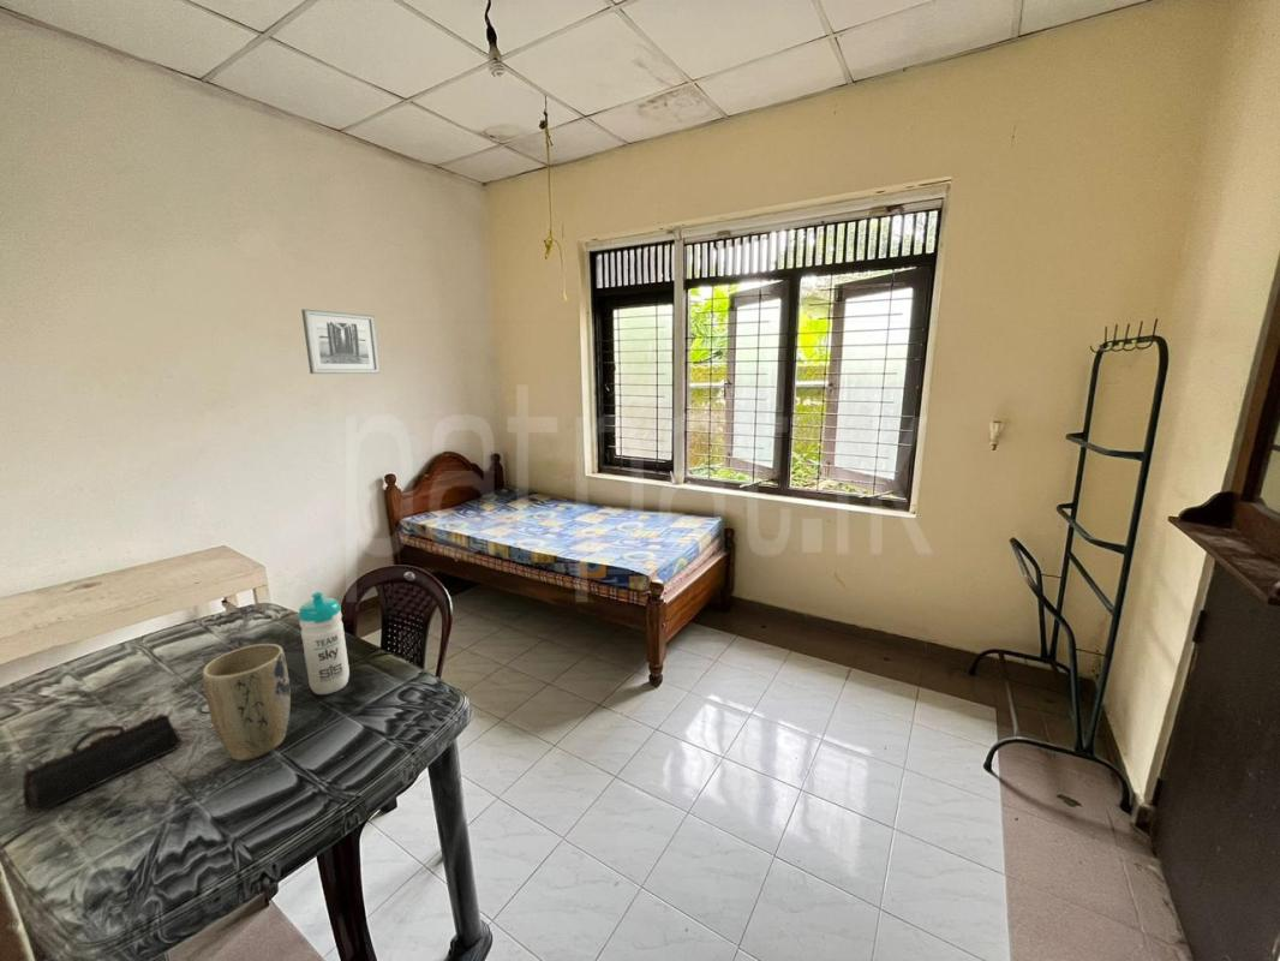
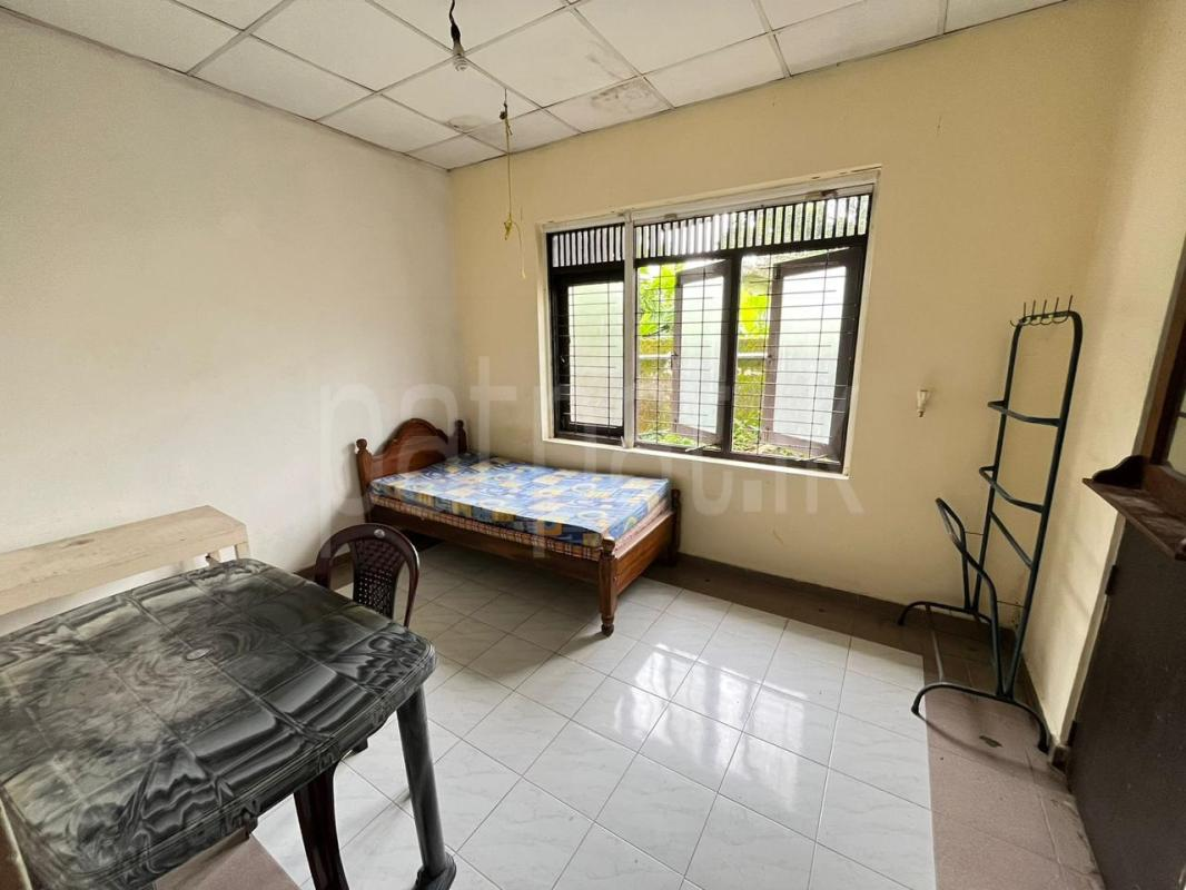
- plant pot (251, 702)
- water bottle (323, 640)
- wall art (343, 344)
- pencil case (103, 748)
